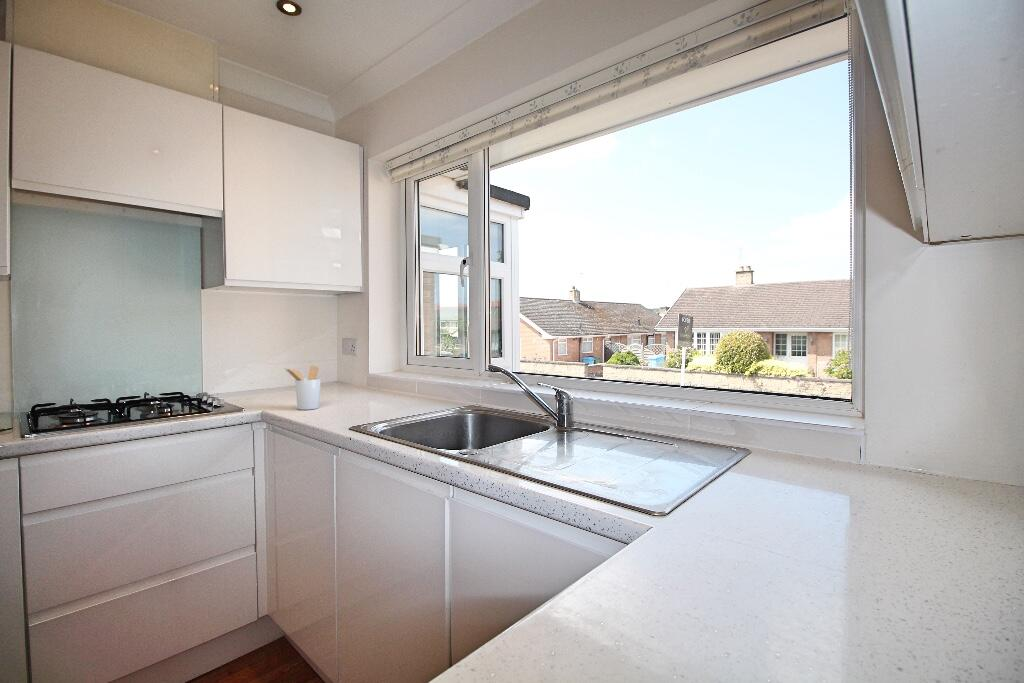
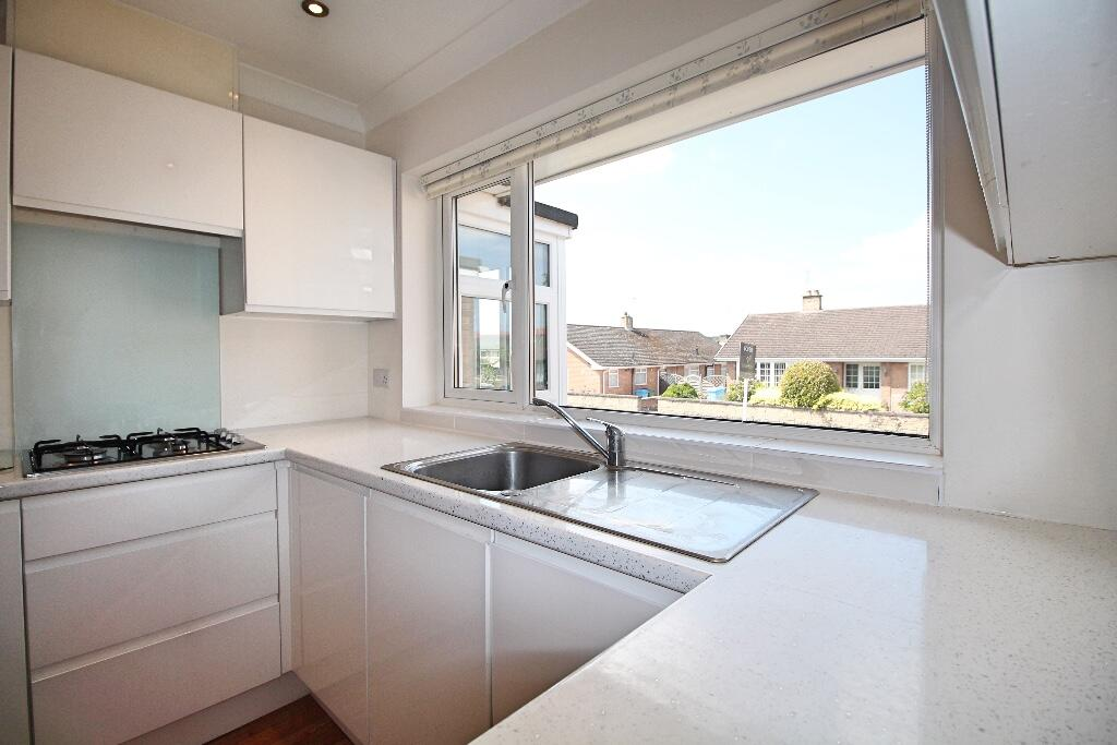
- utensil holder (302, 387)
